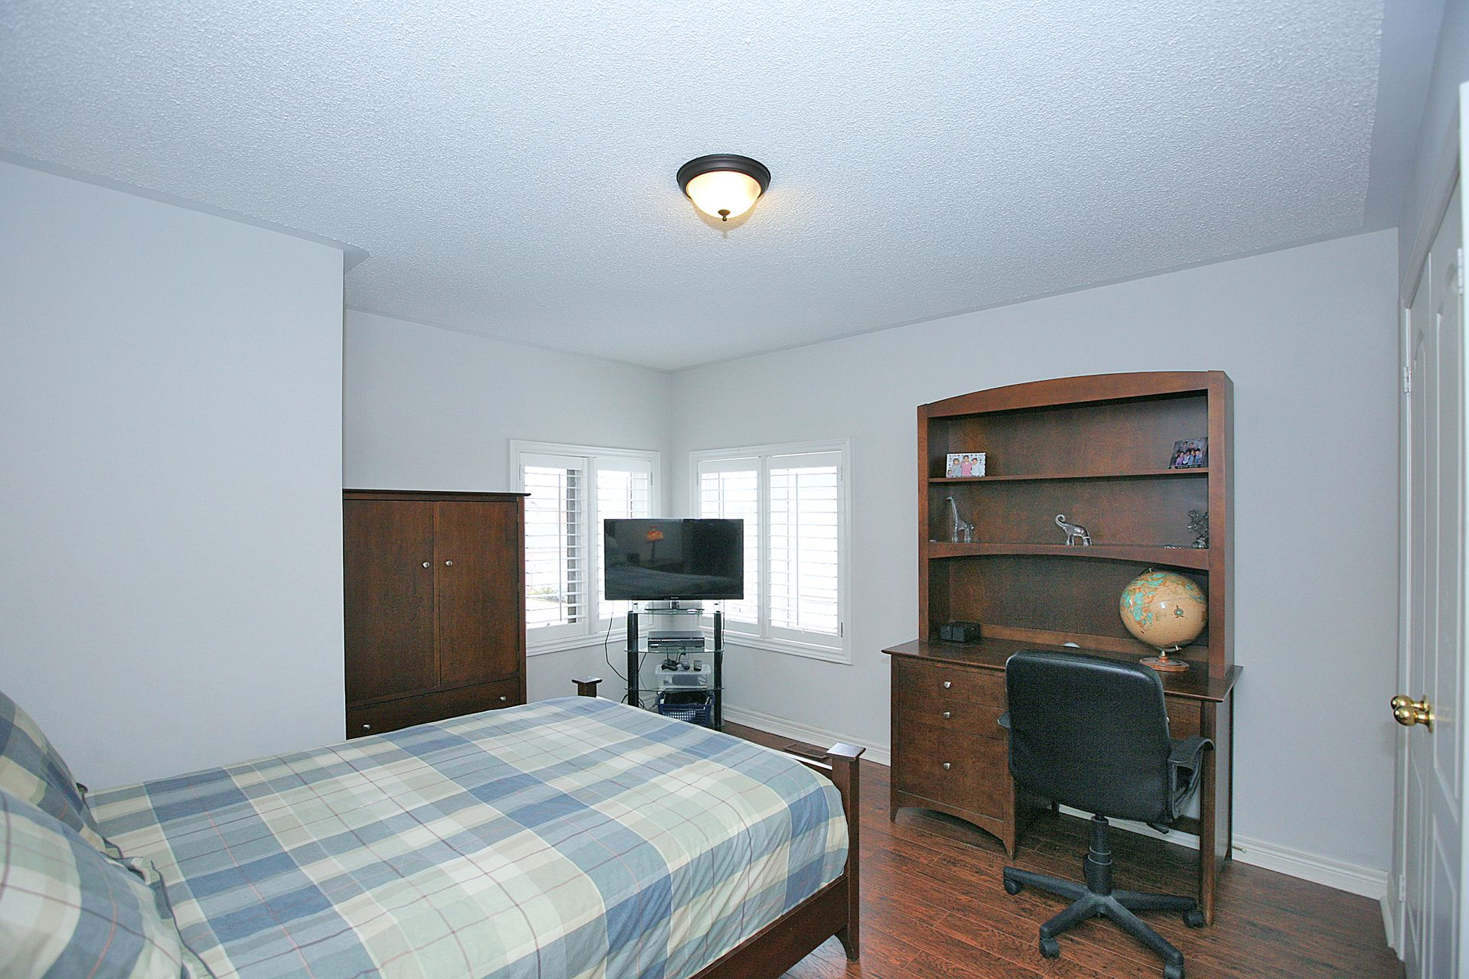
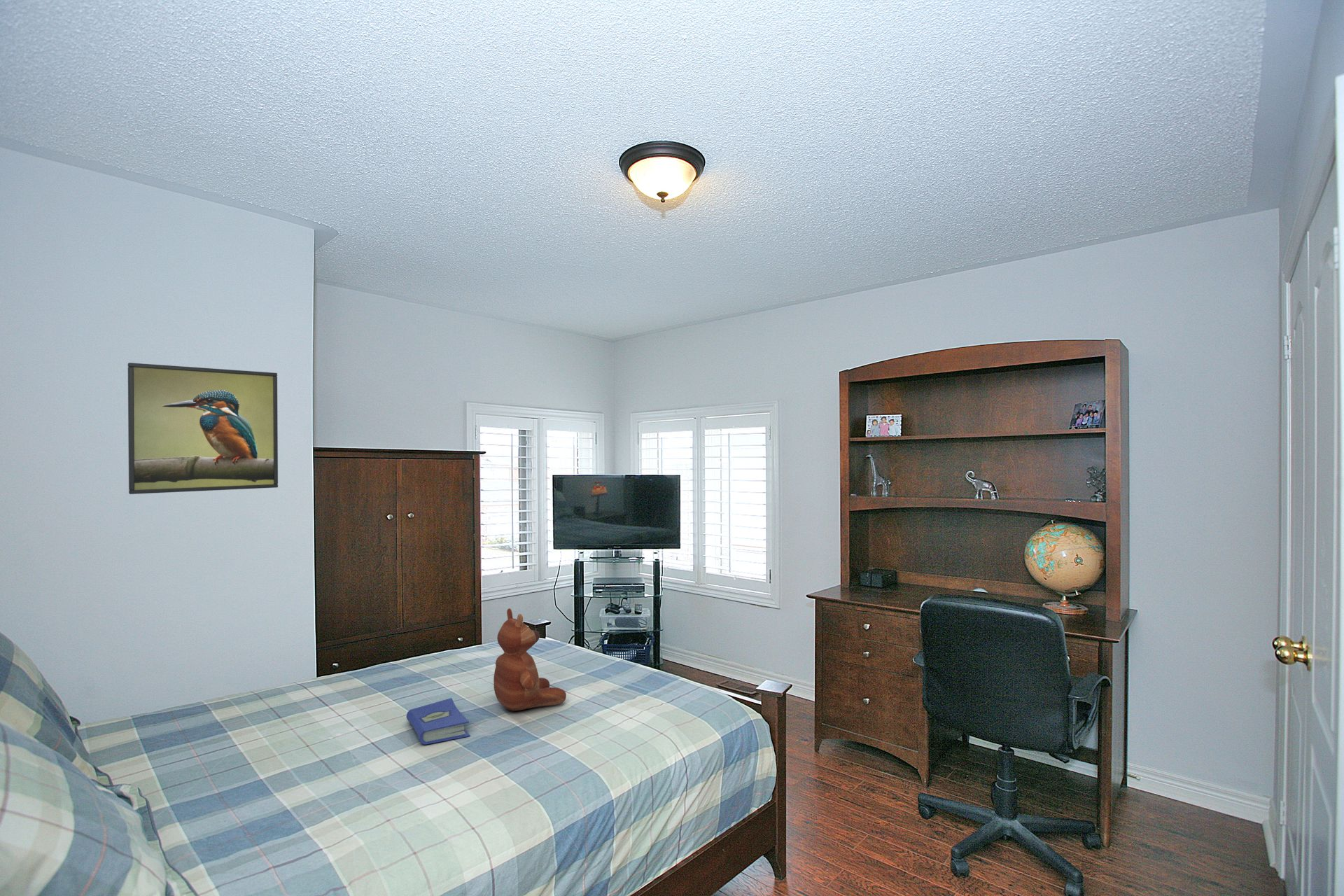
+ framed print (208, 429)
+ hardcover book (437, 721)
+ teddy bear (528, 657)
